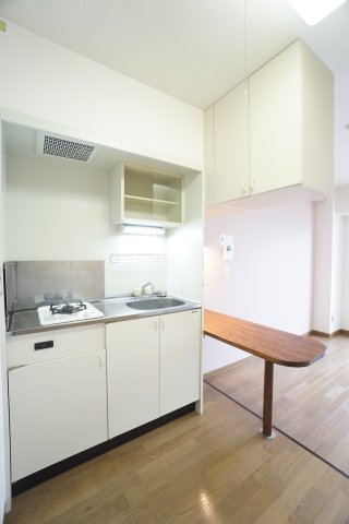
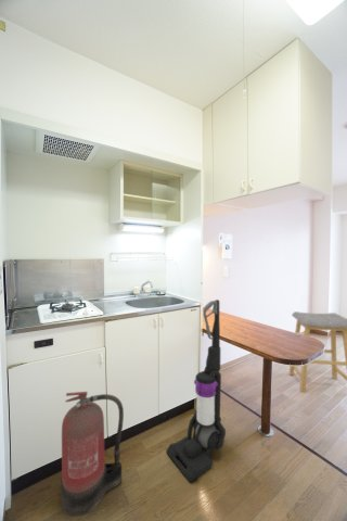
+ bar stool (324, 350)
+ vacuum cleaner (202, 378)
+ fire extinguisher (92, 437)
